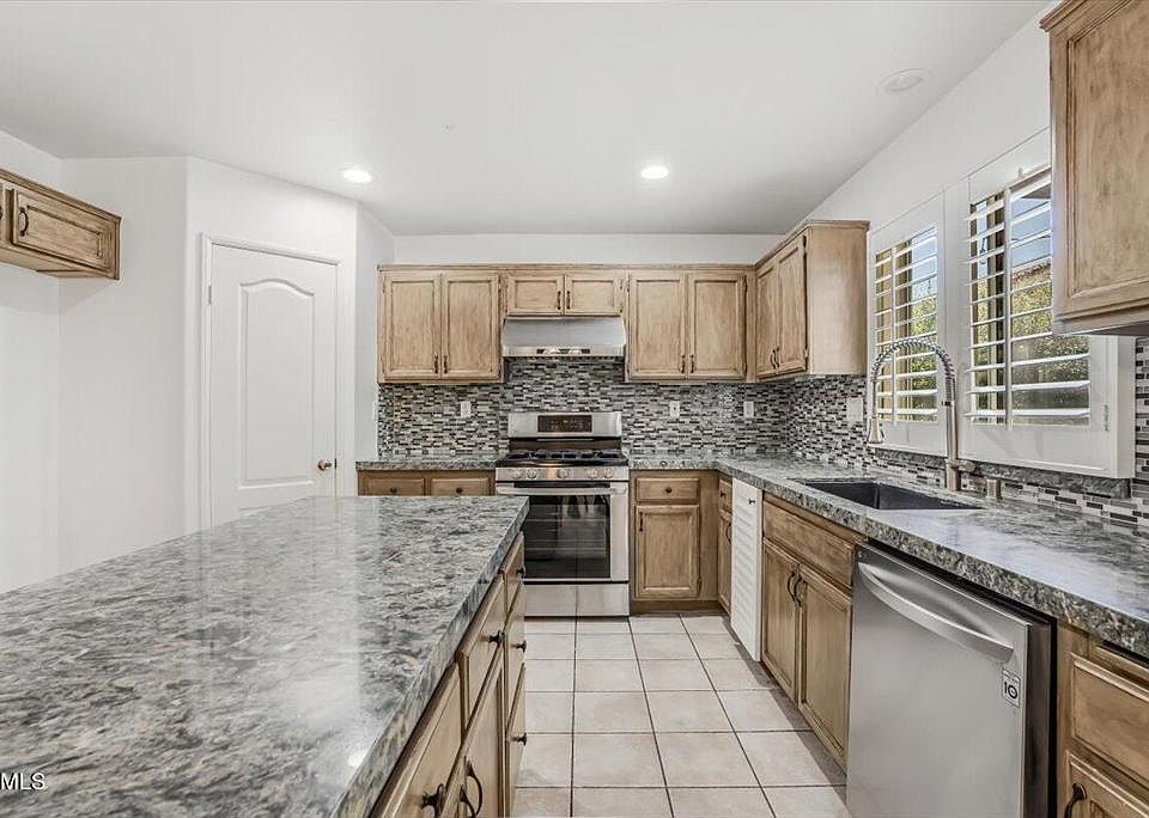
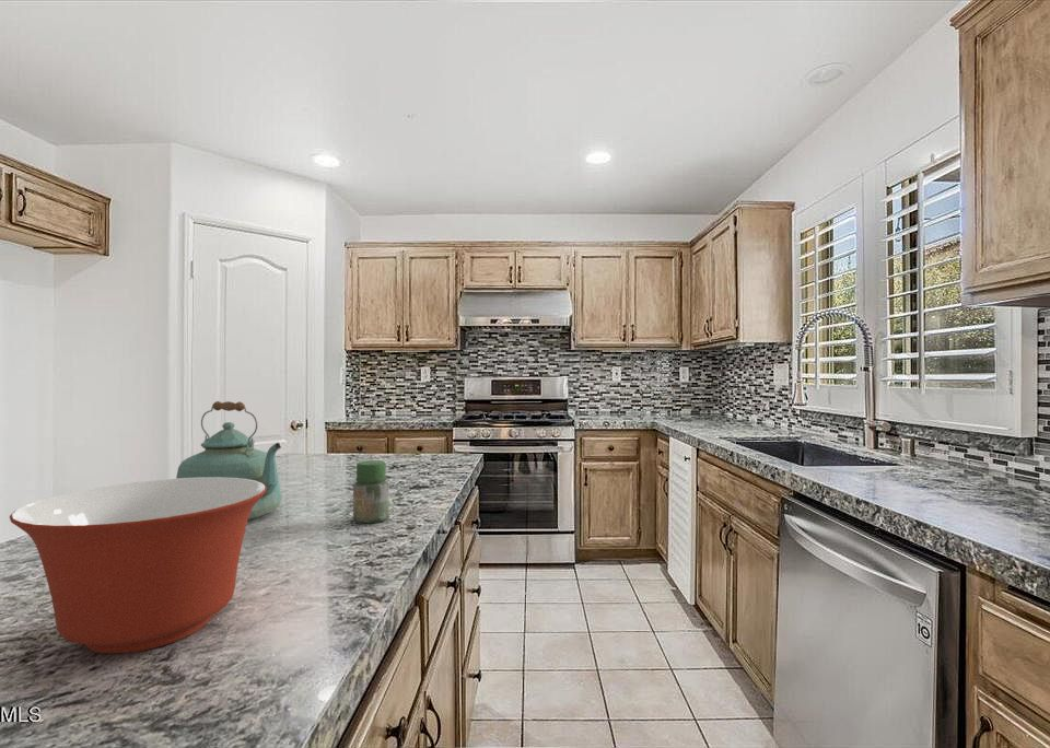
+ kettle (235, 458)
+ jar (371, 490)
+ mixing bowl (152, 561)
